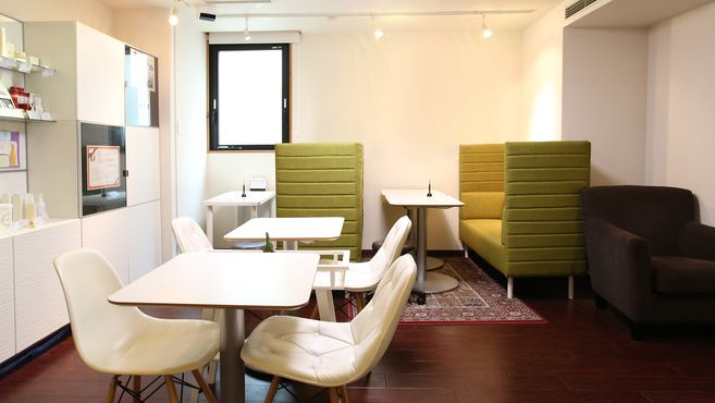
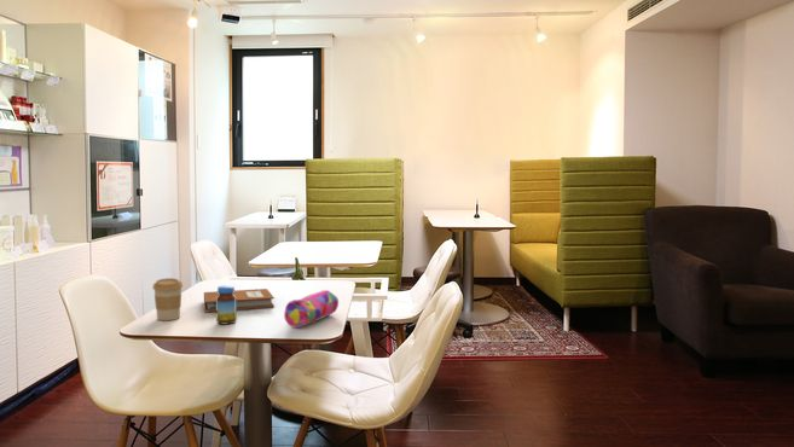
+ coffee cup (168, 298)
+ jar (226, 303)
+ notebook (239, 298)
+ pencil case (312, 307)
